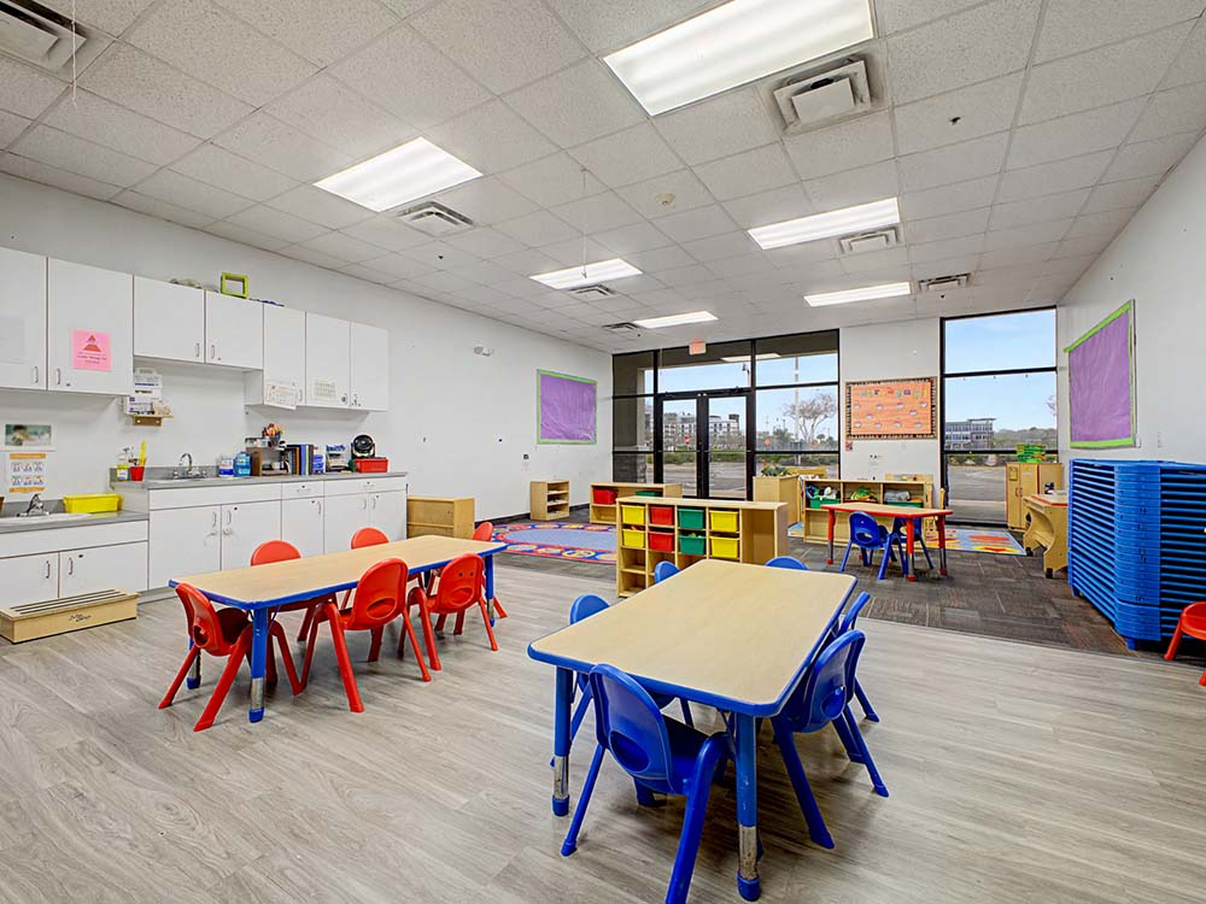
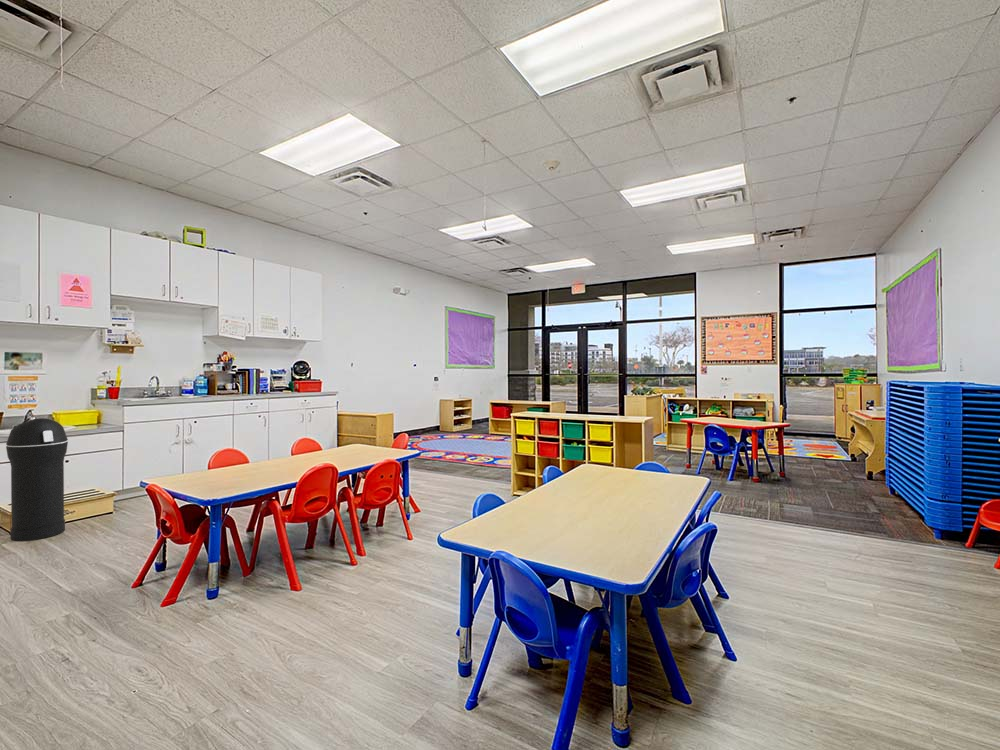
+ trash can (38, 476)
